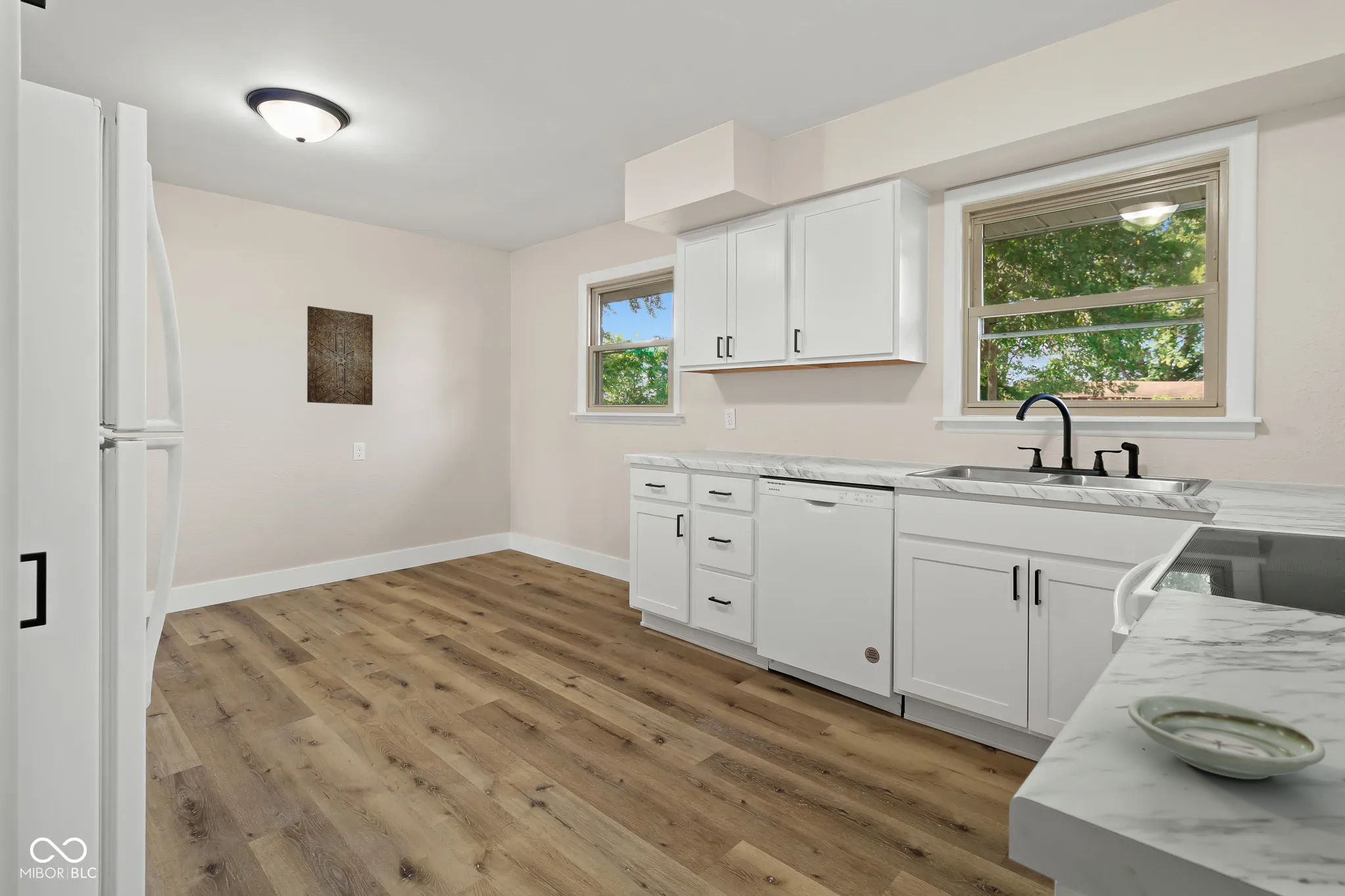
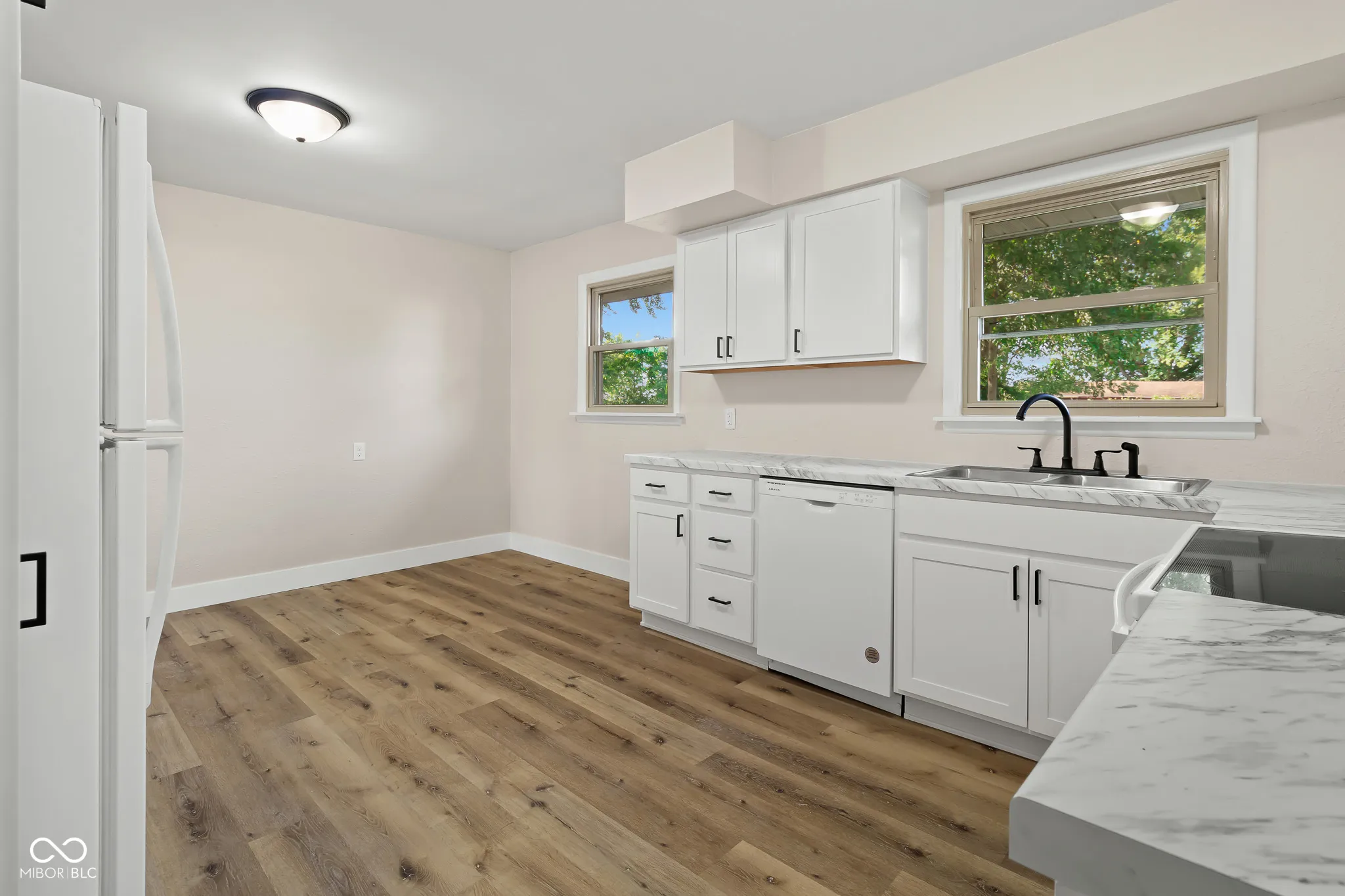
- wall art (341, 357)
- saucer (1219, 741)
